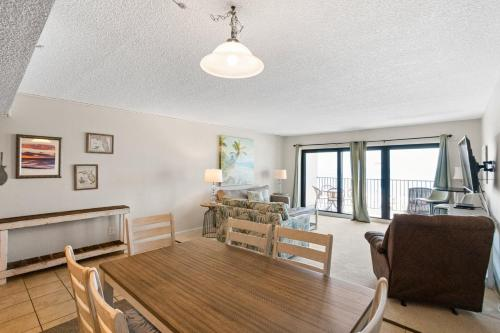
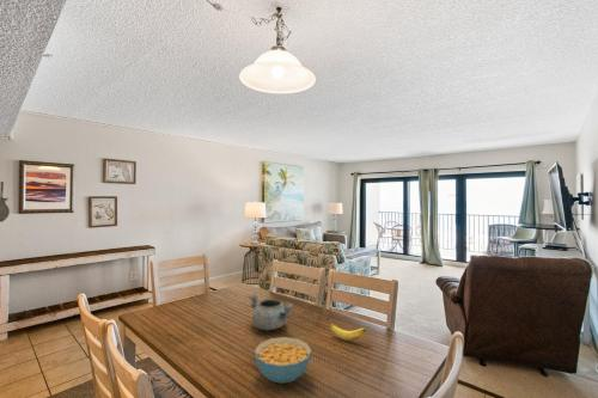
+ decorative bowl (270, 312)
+ cereal bowl (282, 363)
+ banana (346, 331)
